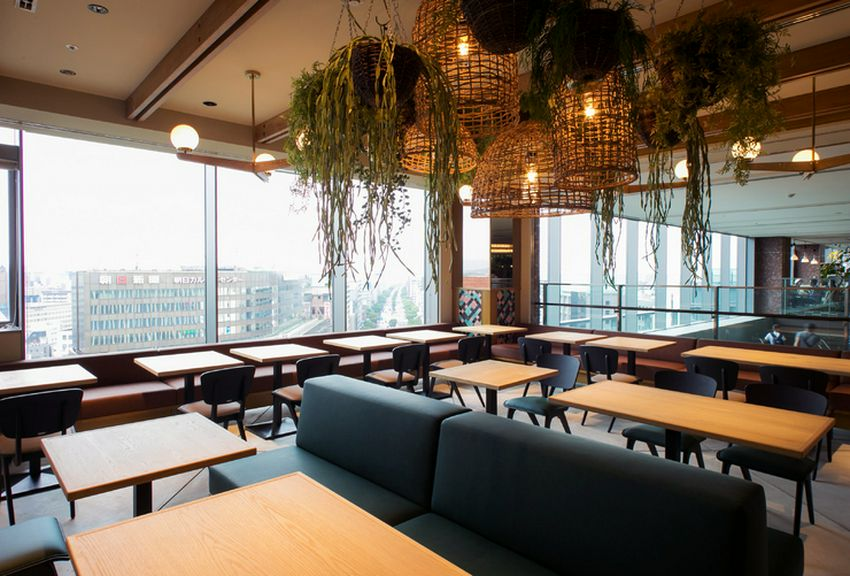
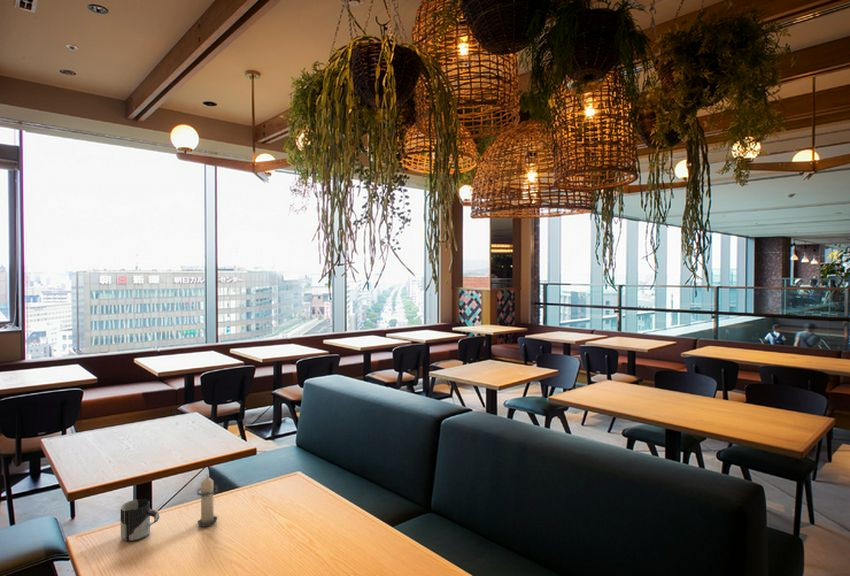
+ candle (207, 498)
+ cup (140, 519)
